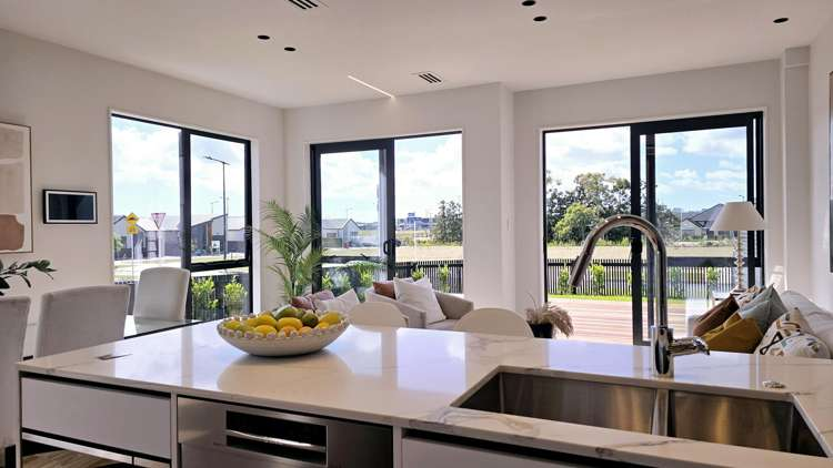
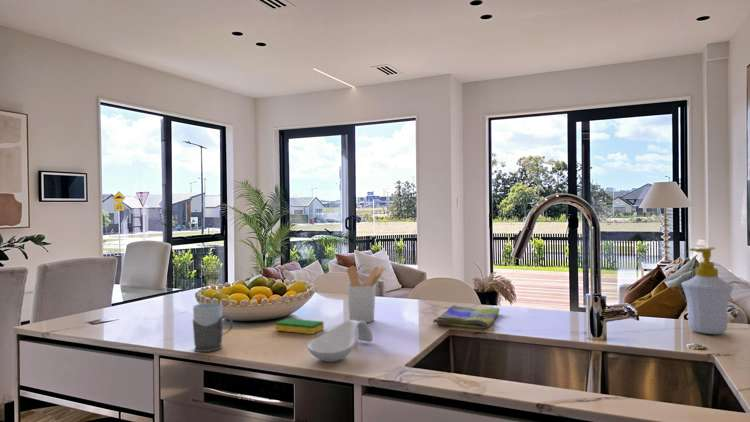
+ mug (214, 327)
+ spoon rest (343, 338)
+ dish towel (468, 315)
+ soap bottle (706, 289)
+ utensil holder (367, 292)
+ dish sponge (299, 325)
